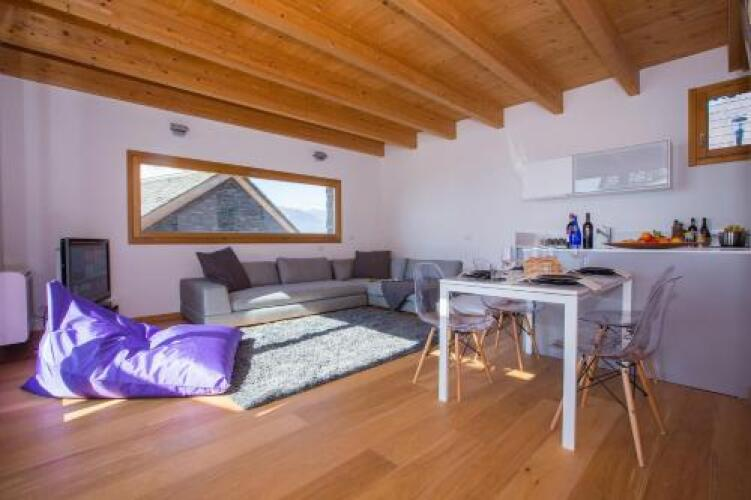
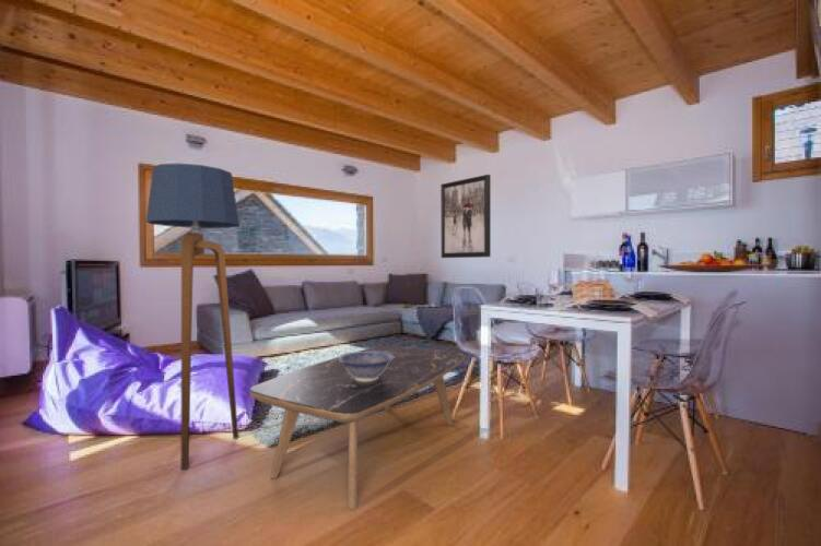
+ wall art (464, 218)
+ floor lamp (191, 312)
+ coffee table (374, 407)
+ decorative bowl (366, 367)
